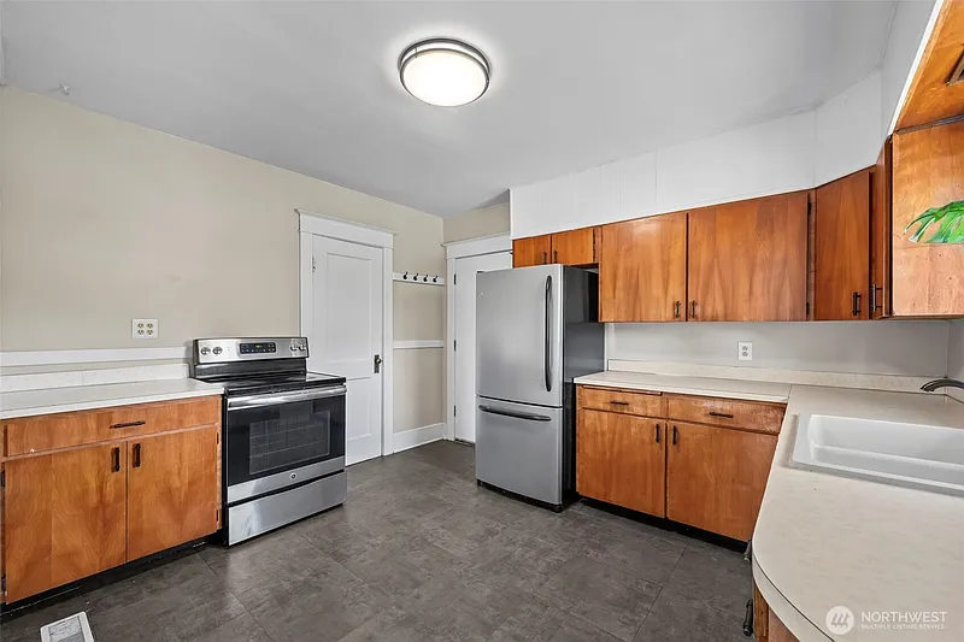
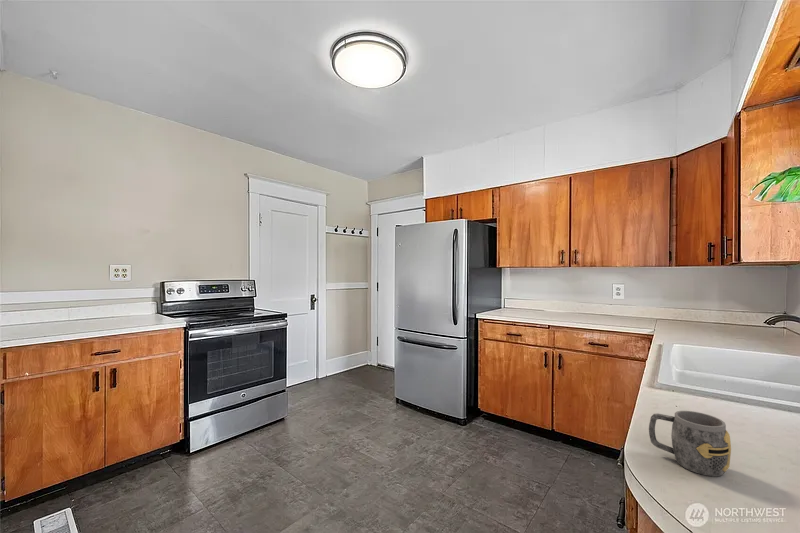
+ mug (687, 439)
